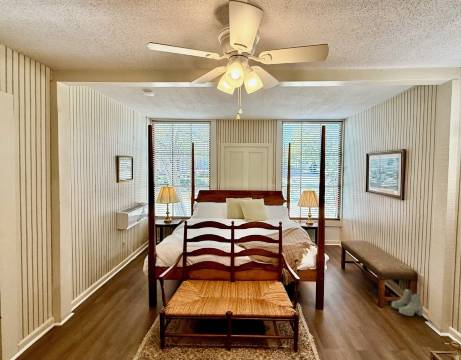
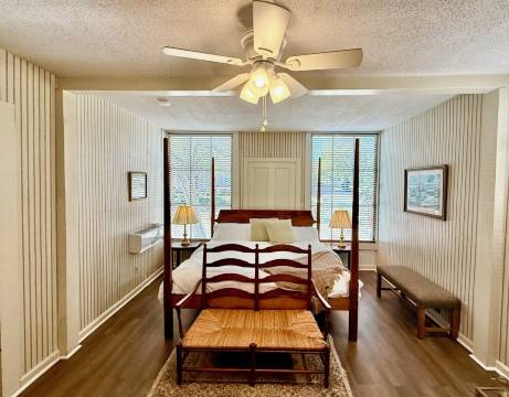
- boots (407, 301)
